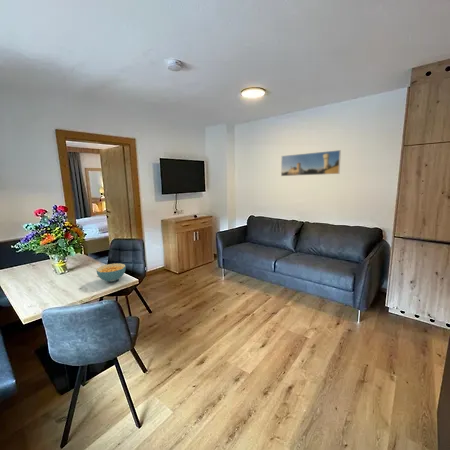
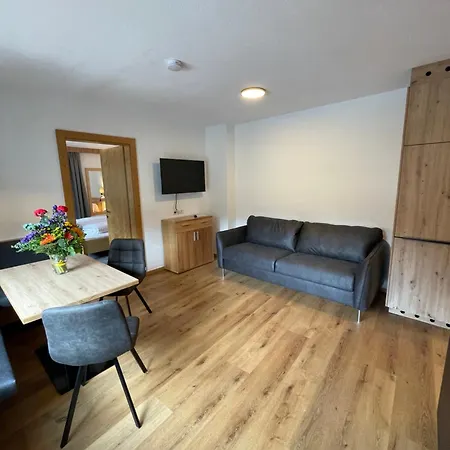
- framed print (308, 164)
- cereal bowl (111, 274)
